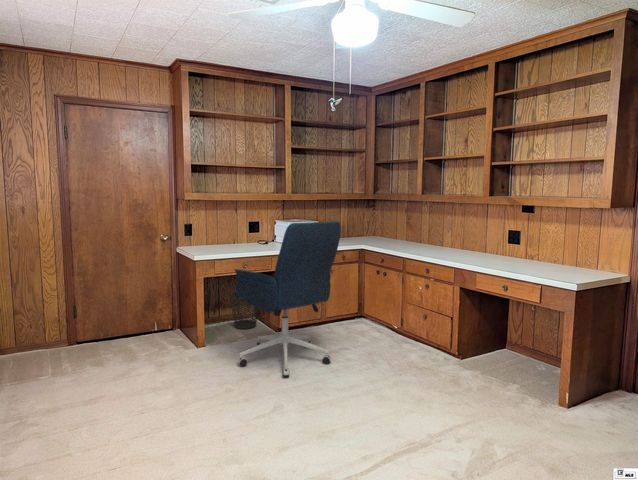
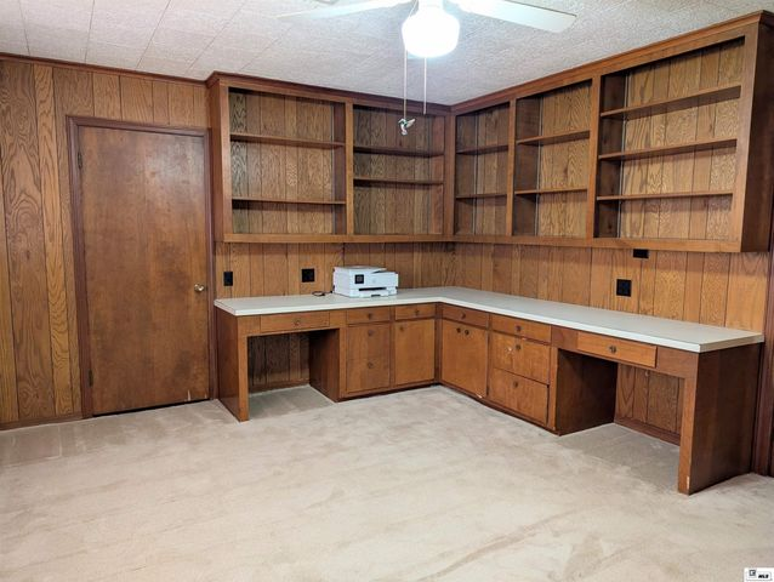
- wastebasket (245, 310)
- office chair (286, 291)
